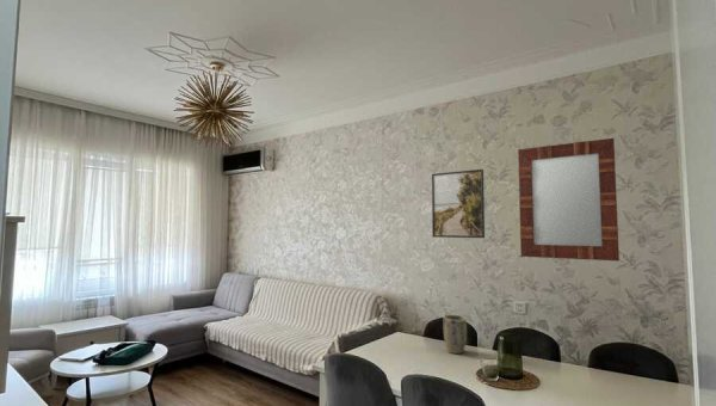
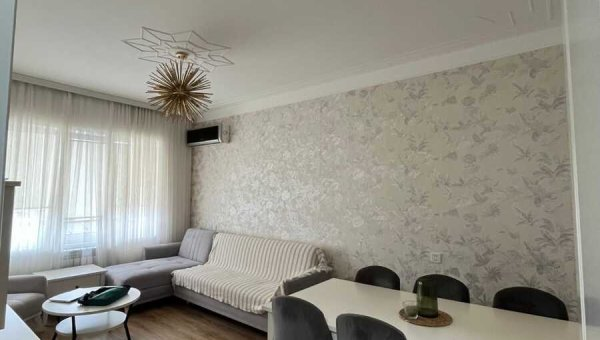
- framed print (456, 204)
- home mirror (564, 201)
- plant pot (455, 333)
